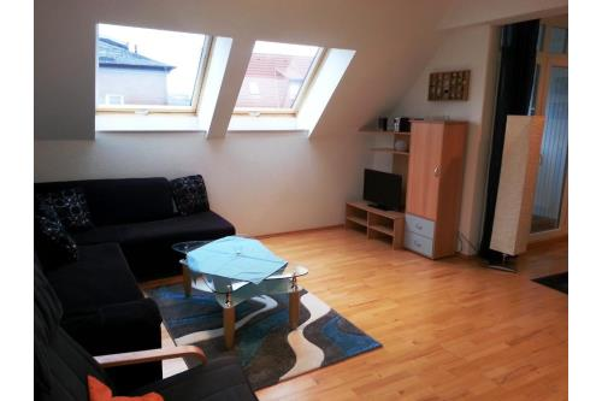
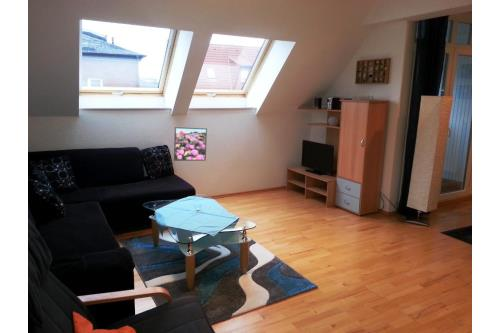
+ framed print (190, 144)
